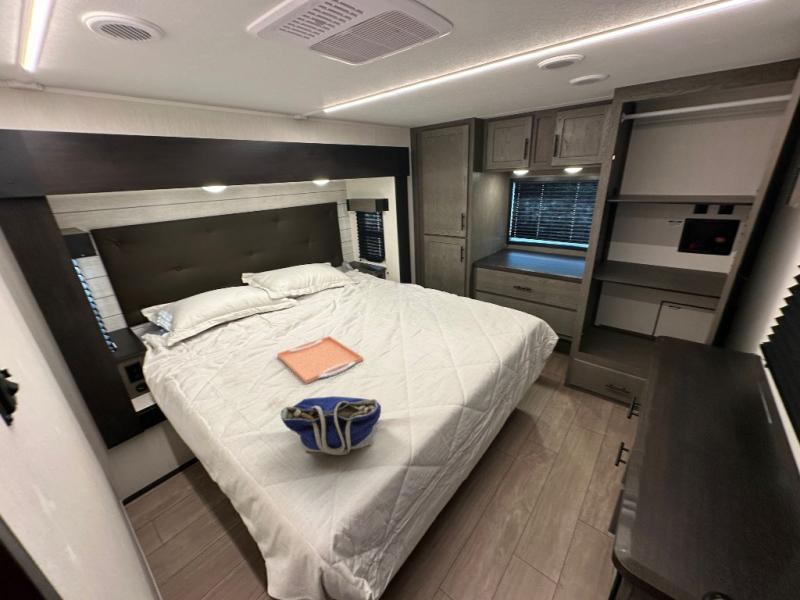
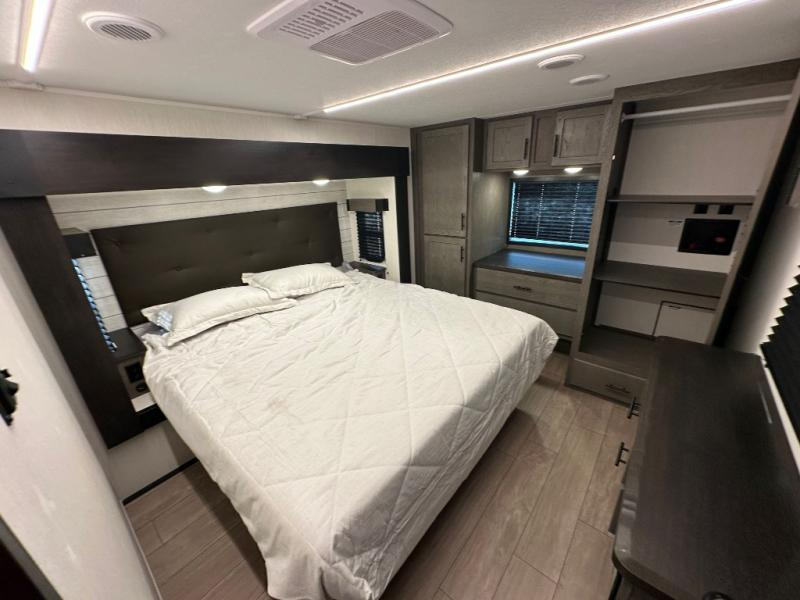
- tote bag (335, 421)
- serving tray (319, 356)
